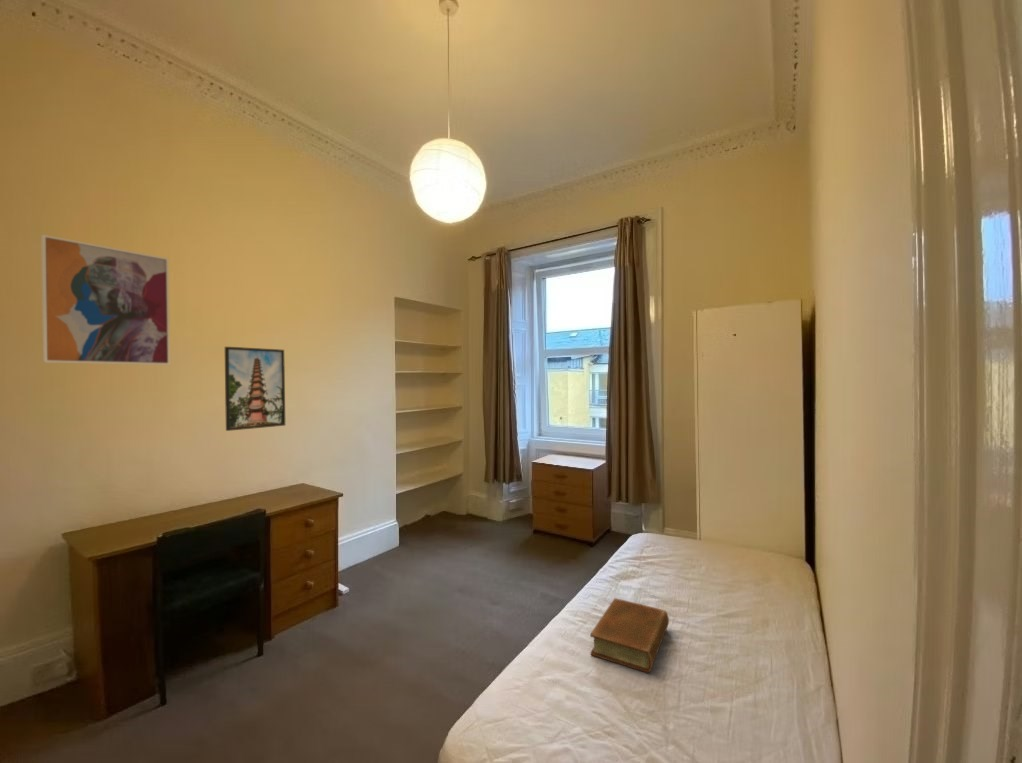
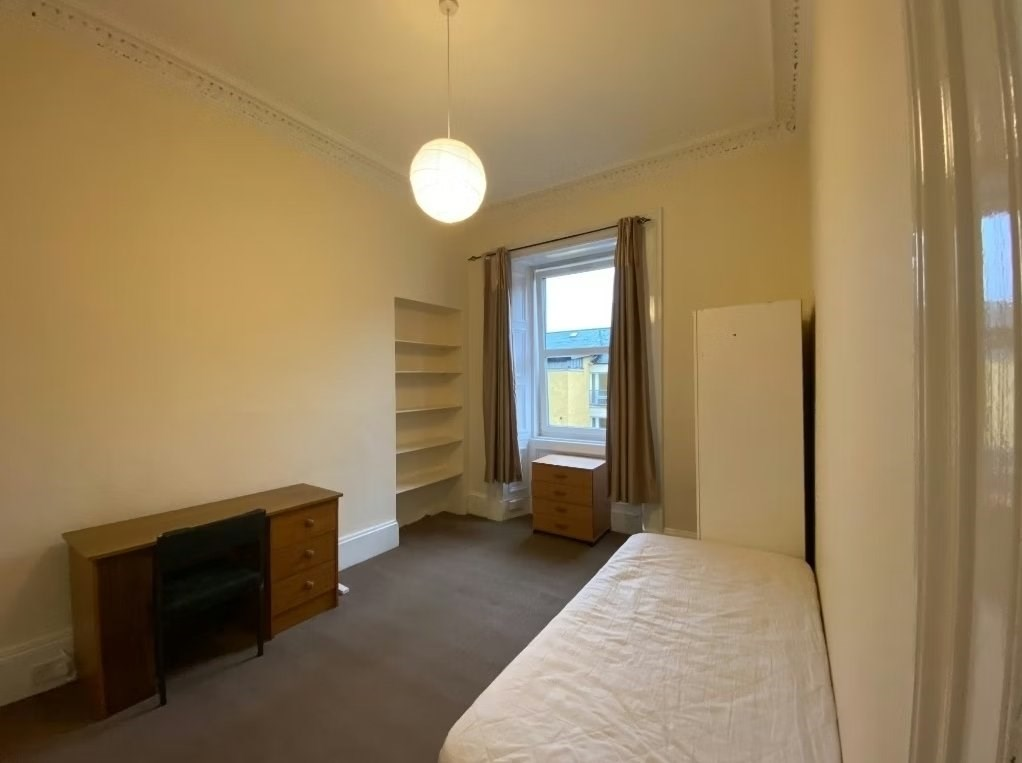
- wall art (111, 305)
- book (631, 631)
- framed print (256, 388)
